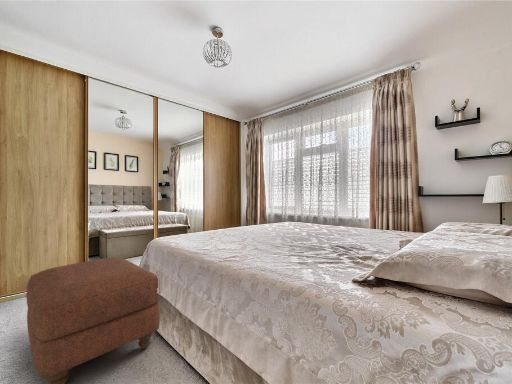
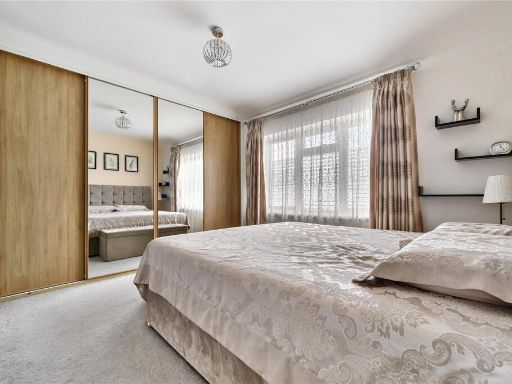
- ottoman (93, 305)
